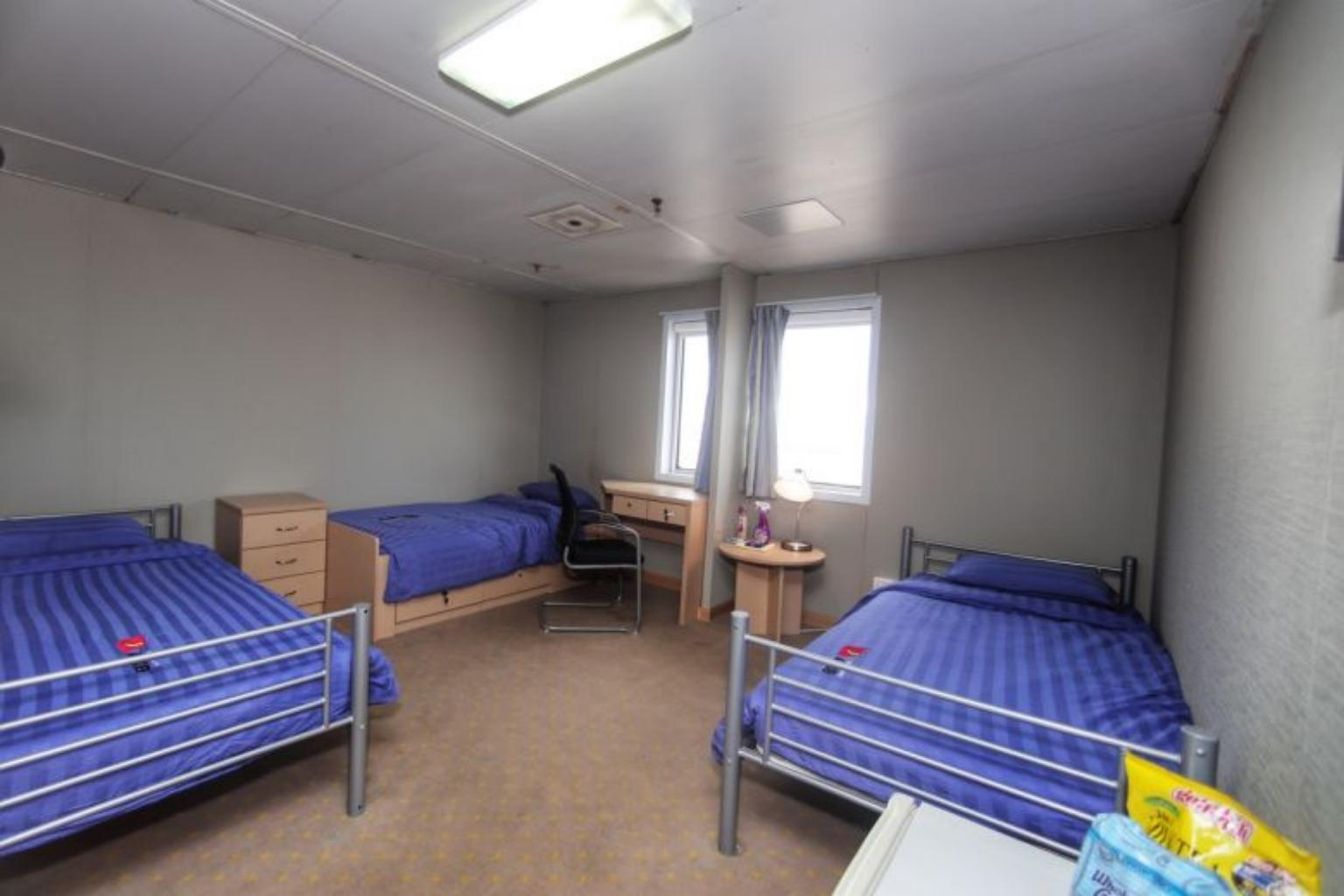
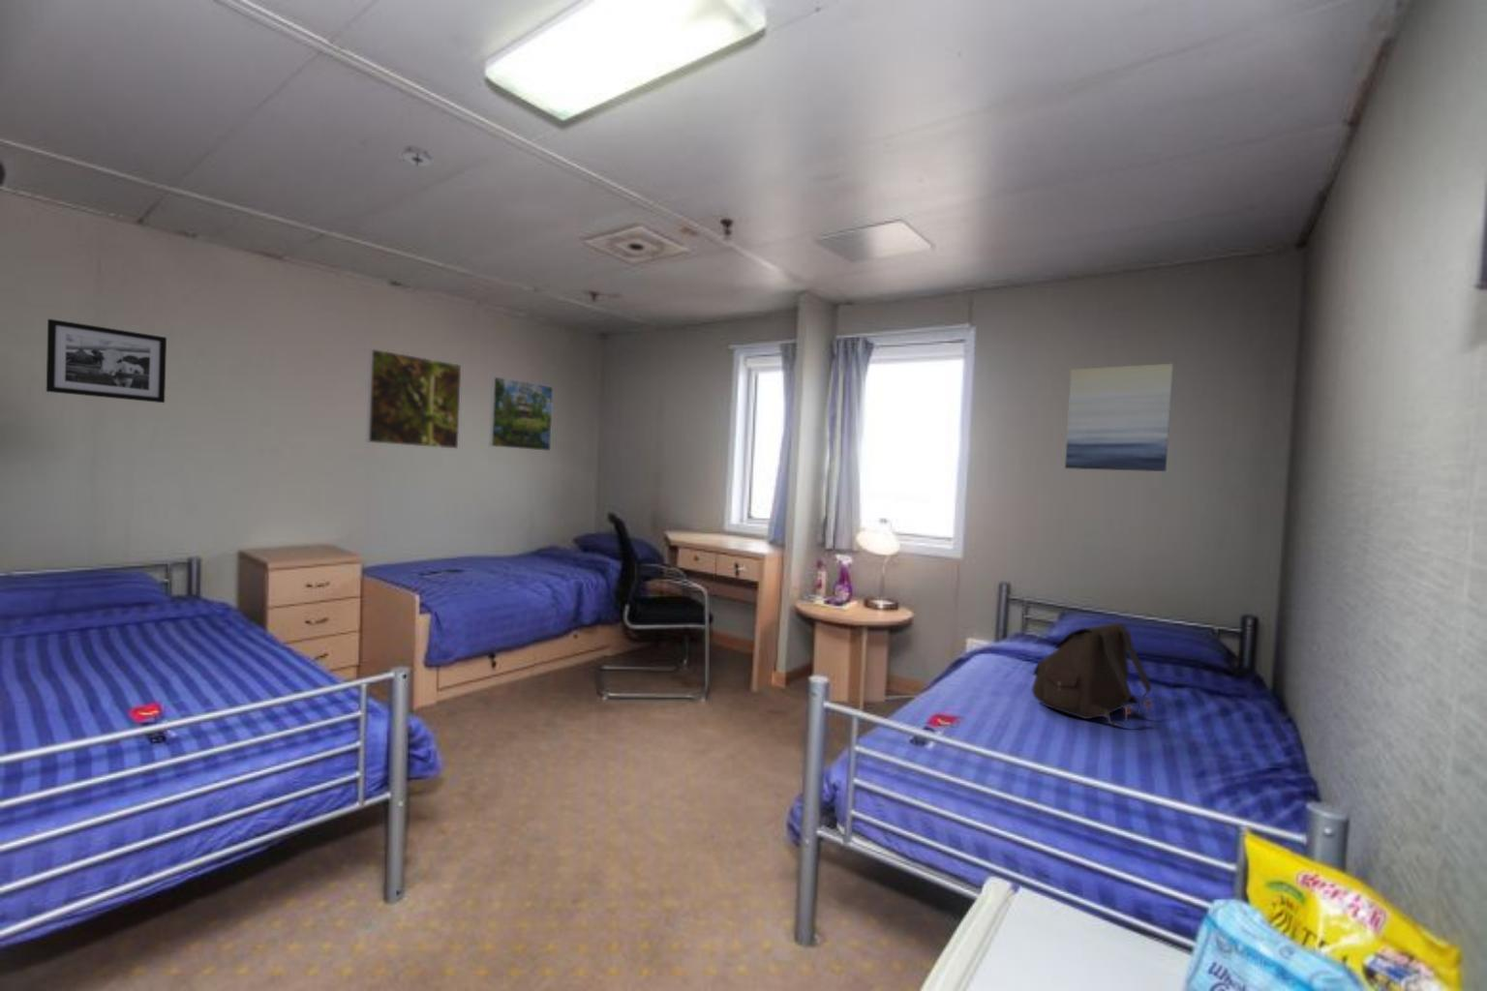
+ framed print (522, 415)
+ picture frame (108, 363)
+ smoke detector (416, 156)
+ satchel (1094, 667)
+ wall art (1116, 418)
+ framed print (415, 401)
